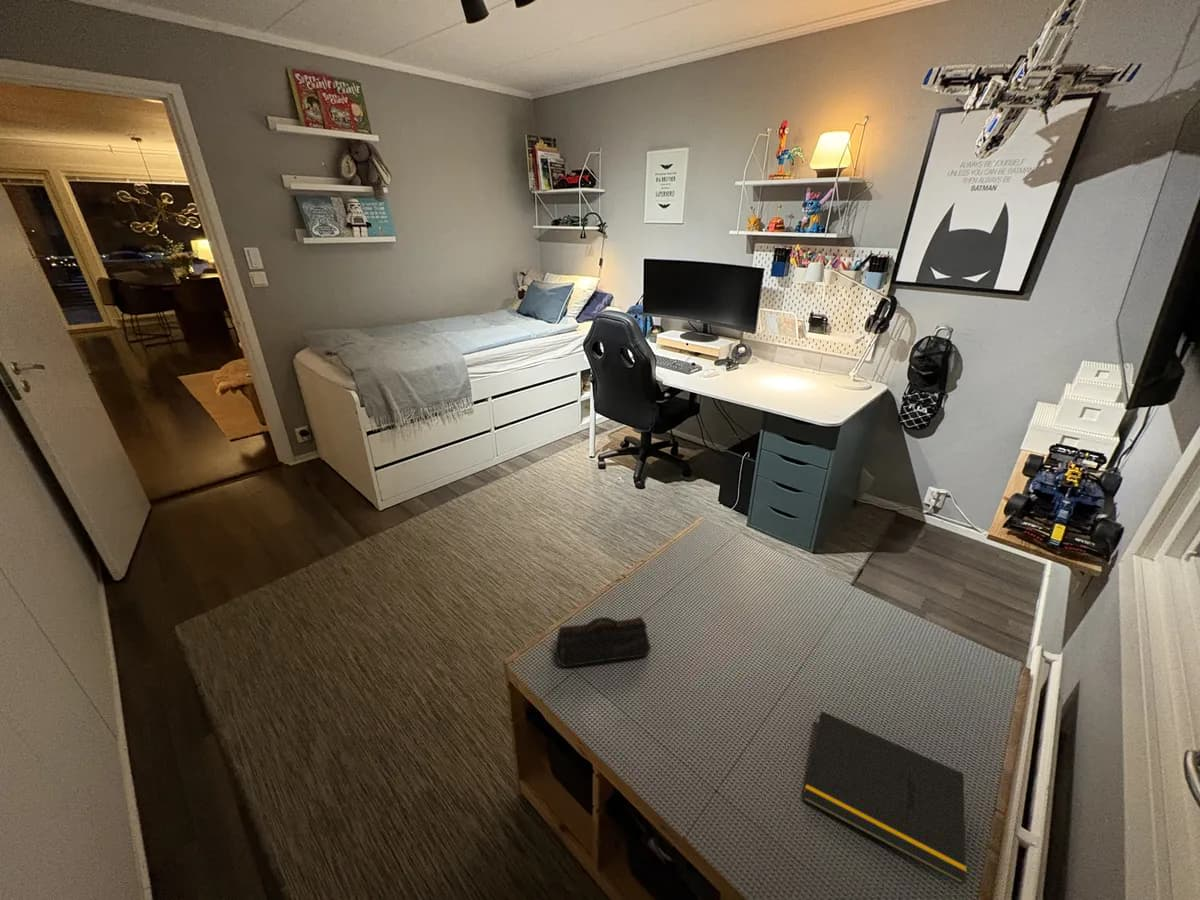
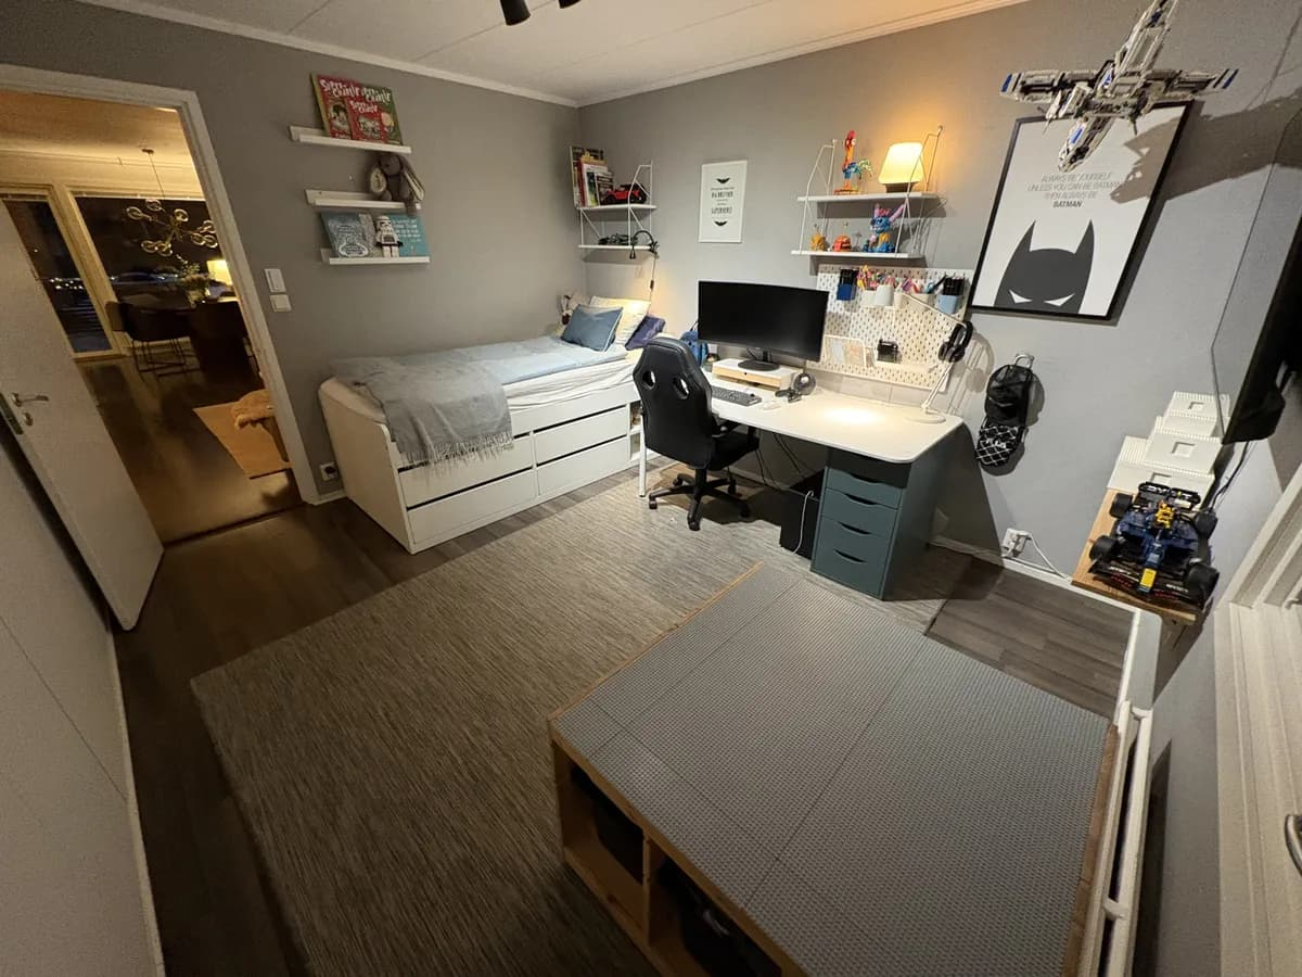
- pencil case (603, 633)
- notepad (883, 786)
